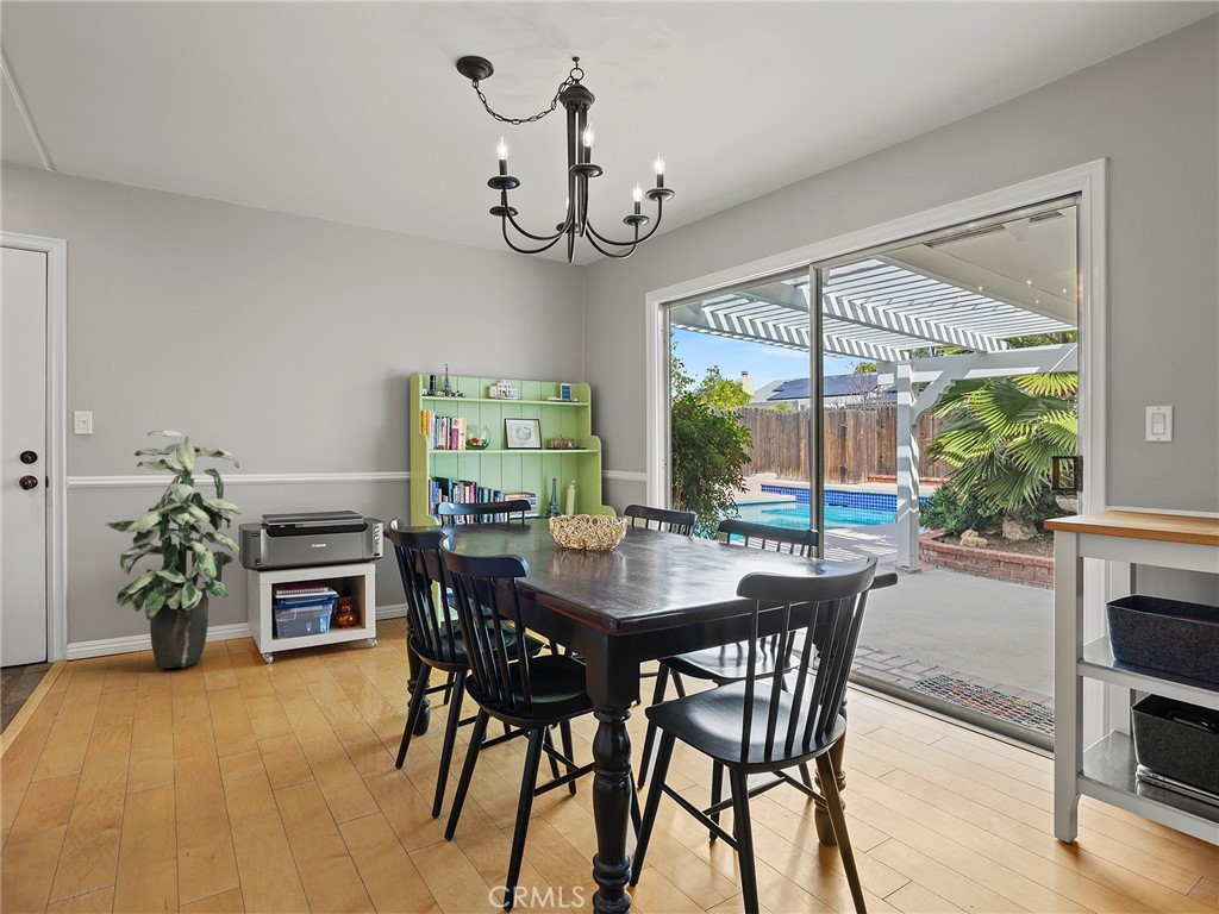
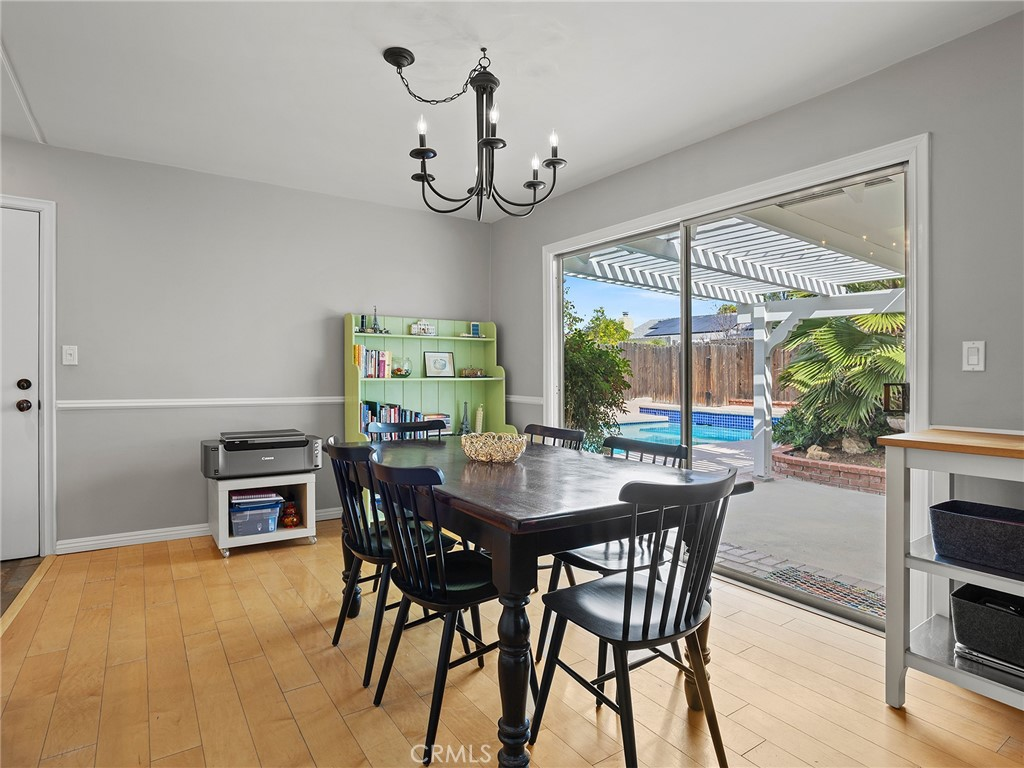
- indoor plant (176, 546)
